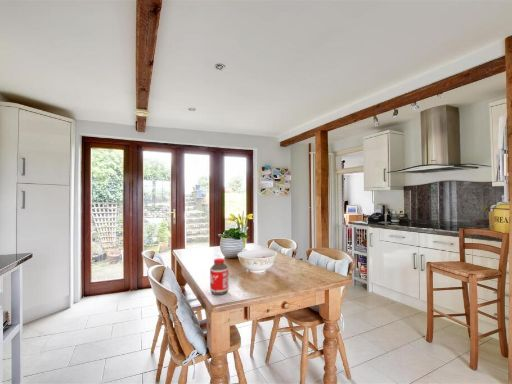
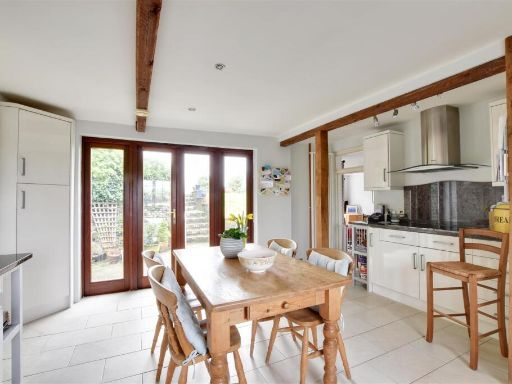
- bottle (219, 275)
